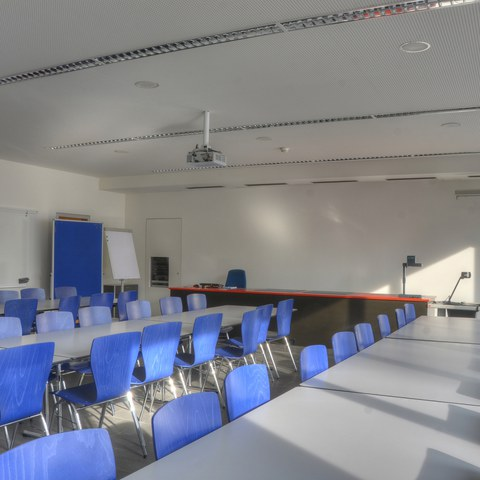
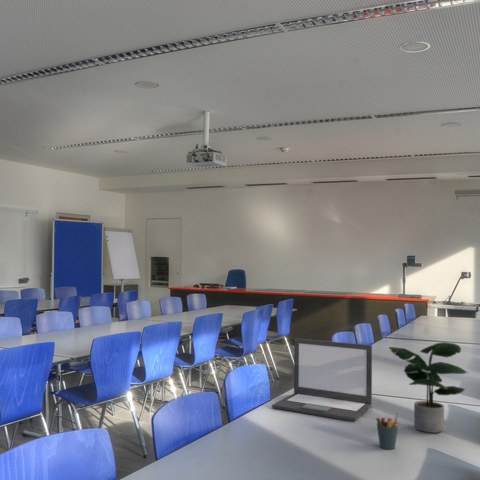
+ potted plant (432, 387)
+ laptop (322, 376)
+ pen holder (387, 429)
